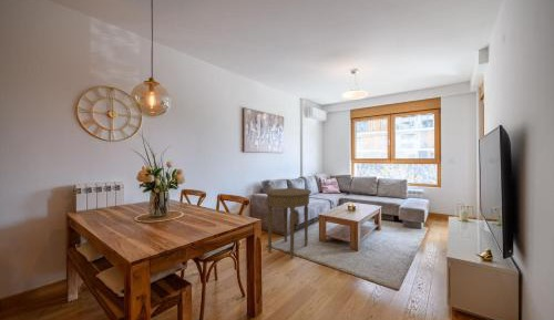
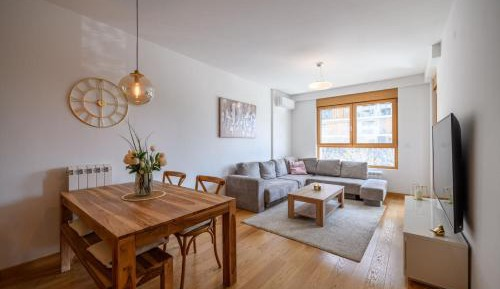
- side table (290, 219)
